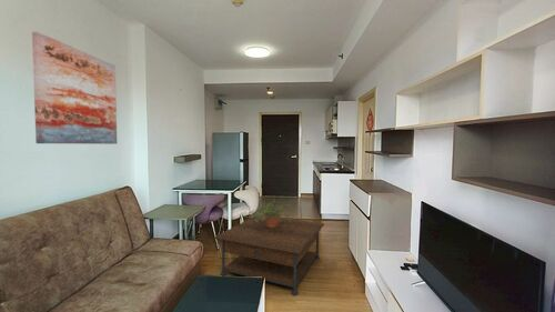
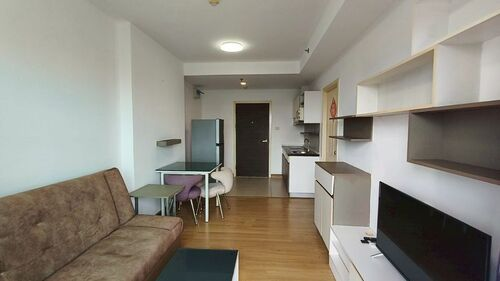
- wall art (82, 98)
- coffee table (273, 248)
- potted plant (271, 214)
